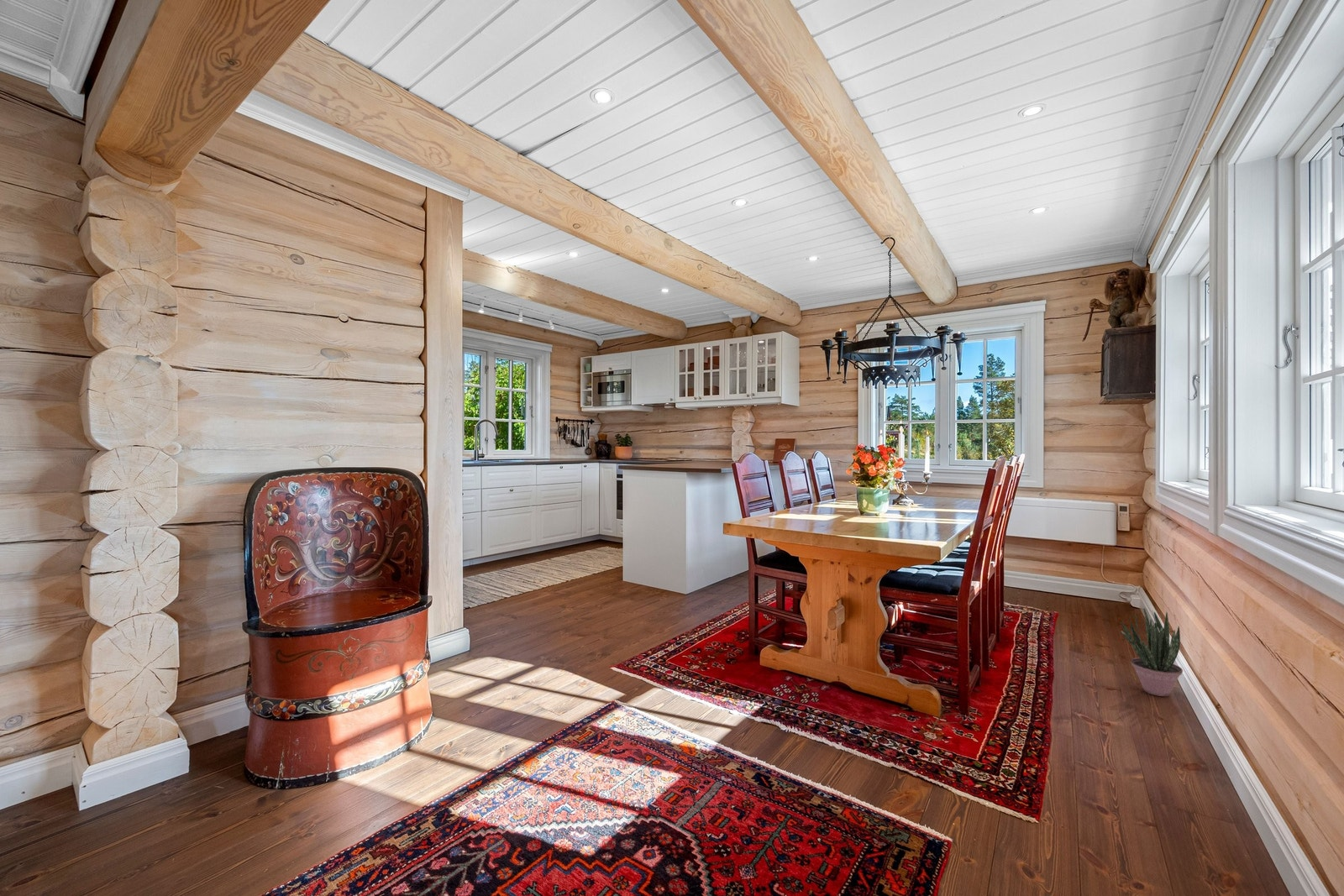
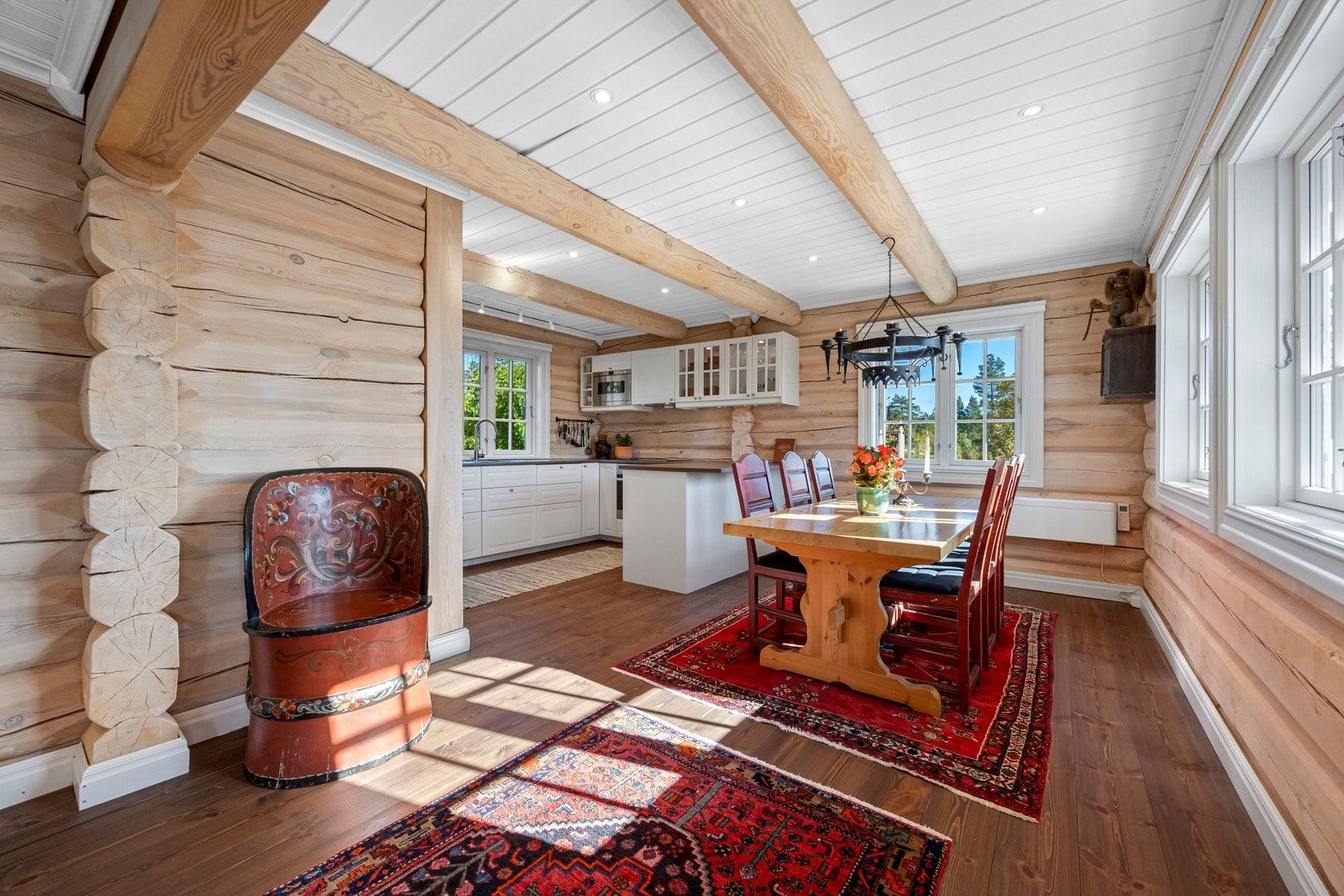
- potted plant (1150, 650)
